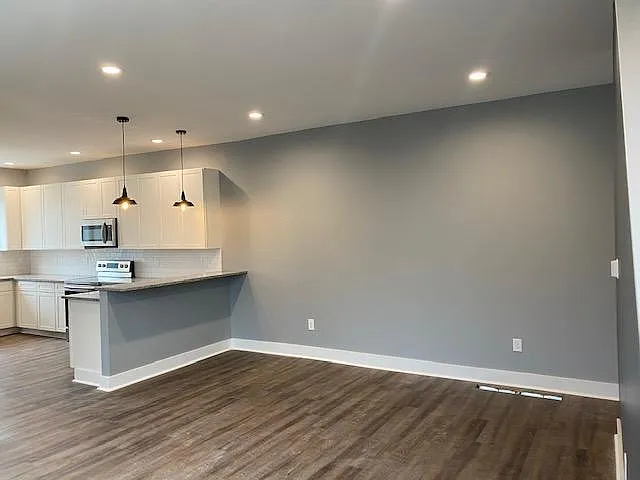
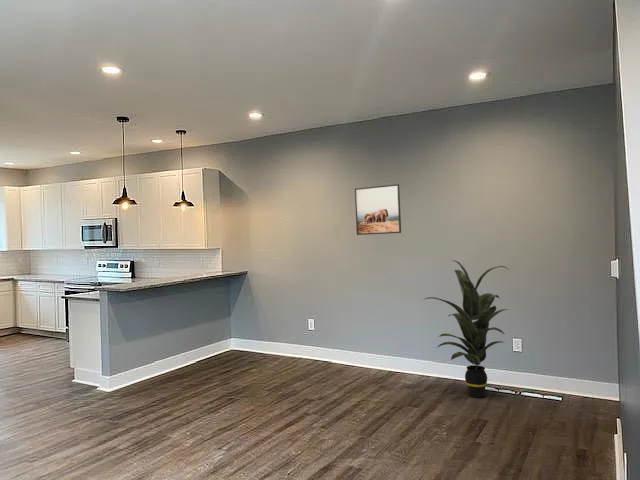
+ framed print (377, 210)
+ indoor plant (469, 326)
